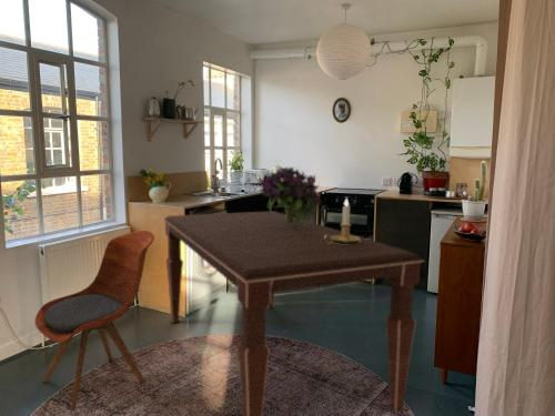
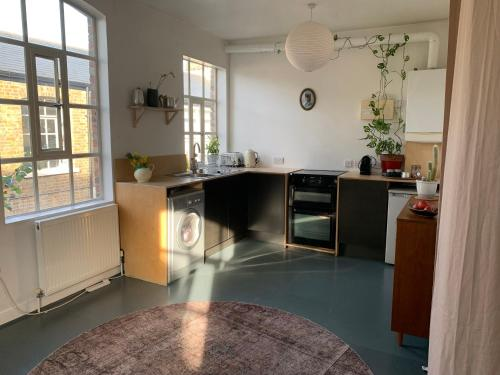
- dining table (264, 294)
- dining chair (93, 311)
- candlestick (342, 220)
- bouquet (290, 195)
